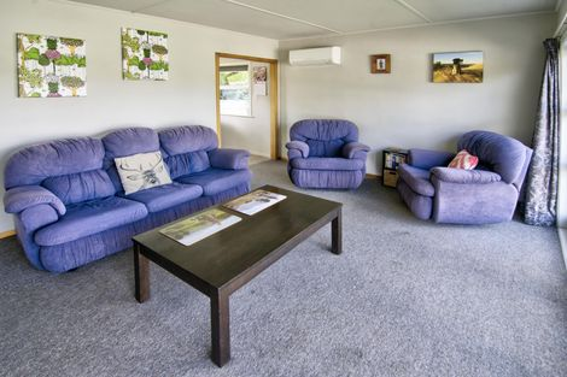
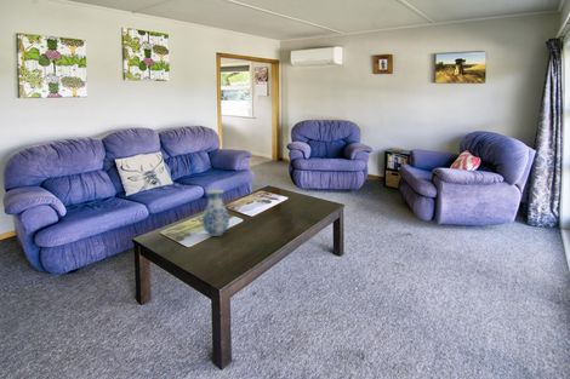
+ vase (215, 212)
